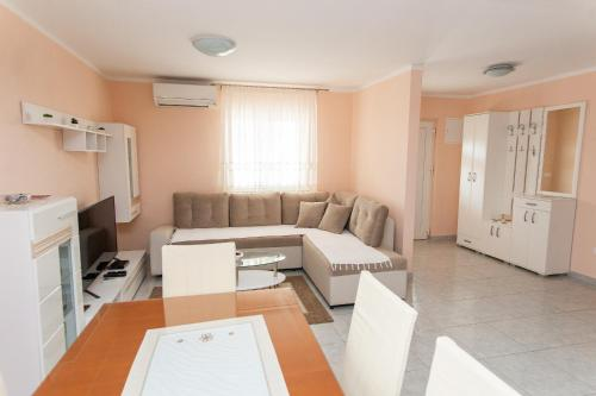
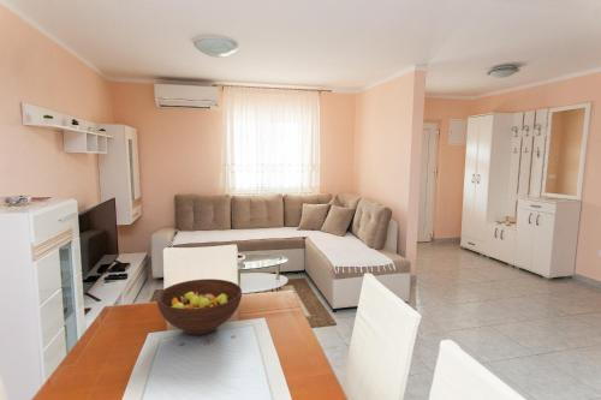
+ fruit bowl (201, 310)
